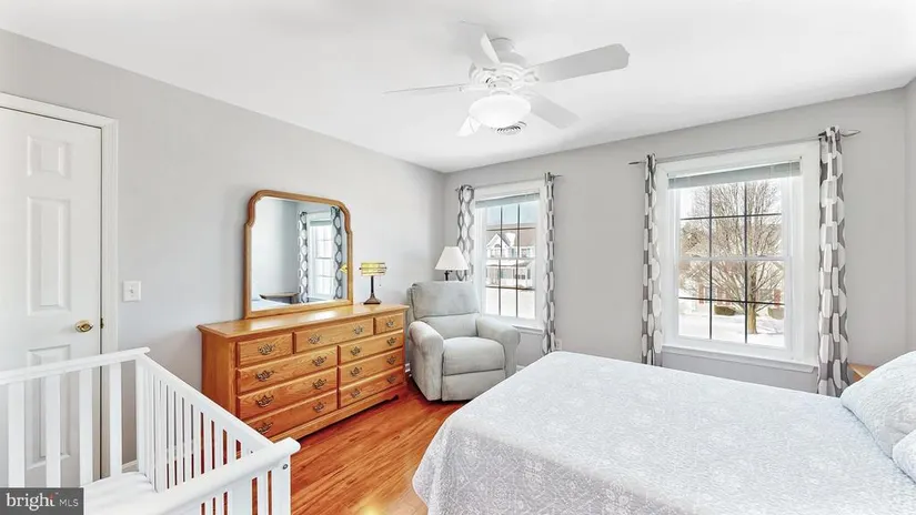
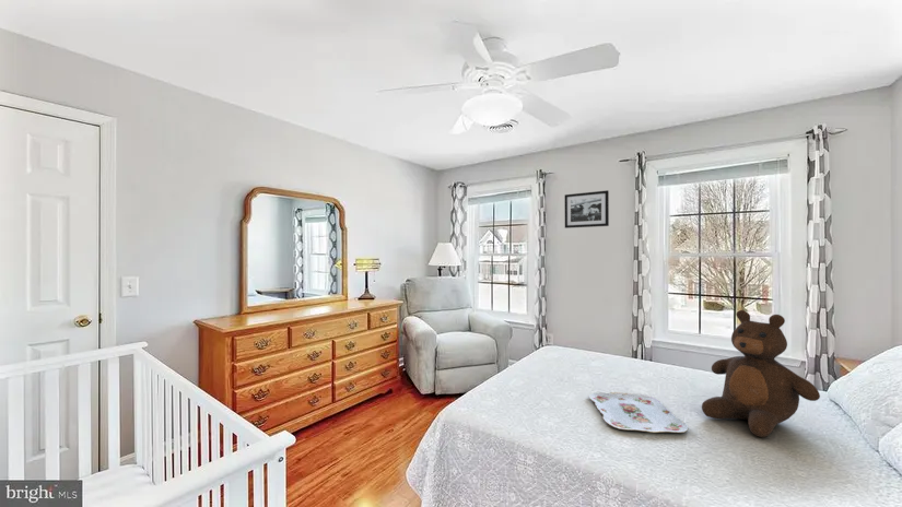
+ picture frame (585, 210)
+ serving tray (633, 411)
+ teddy bear (750, 367)
